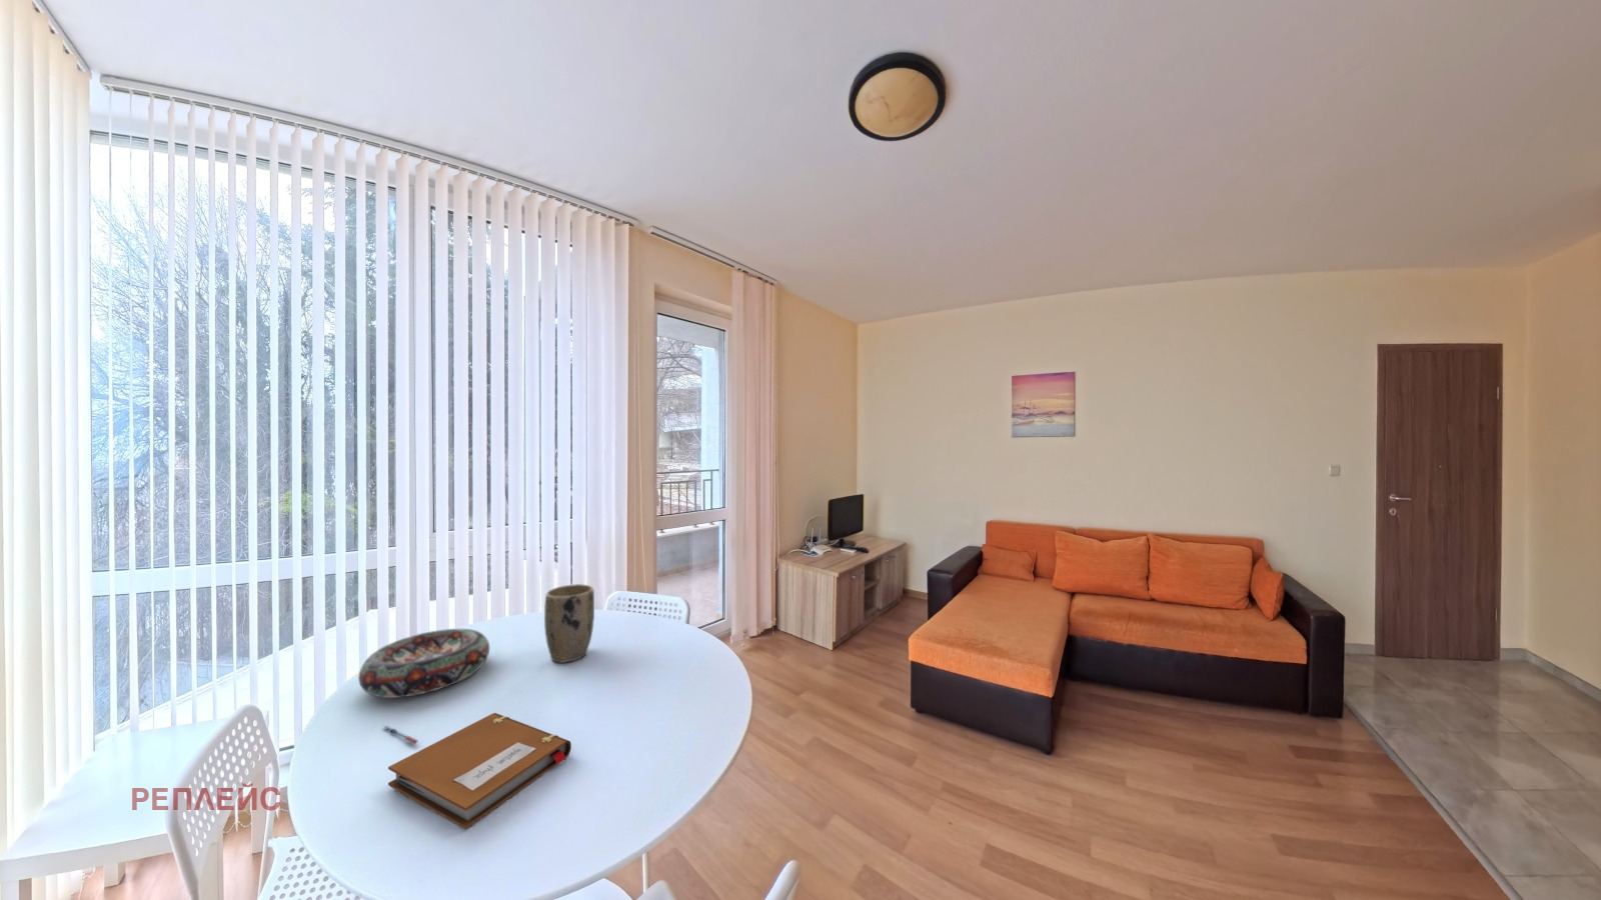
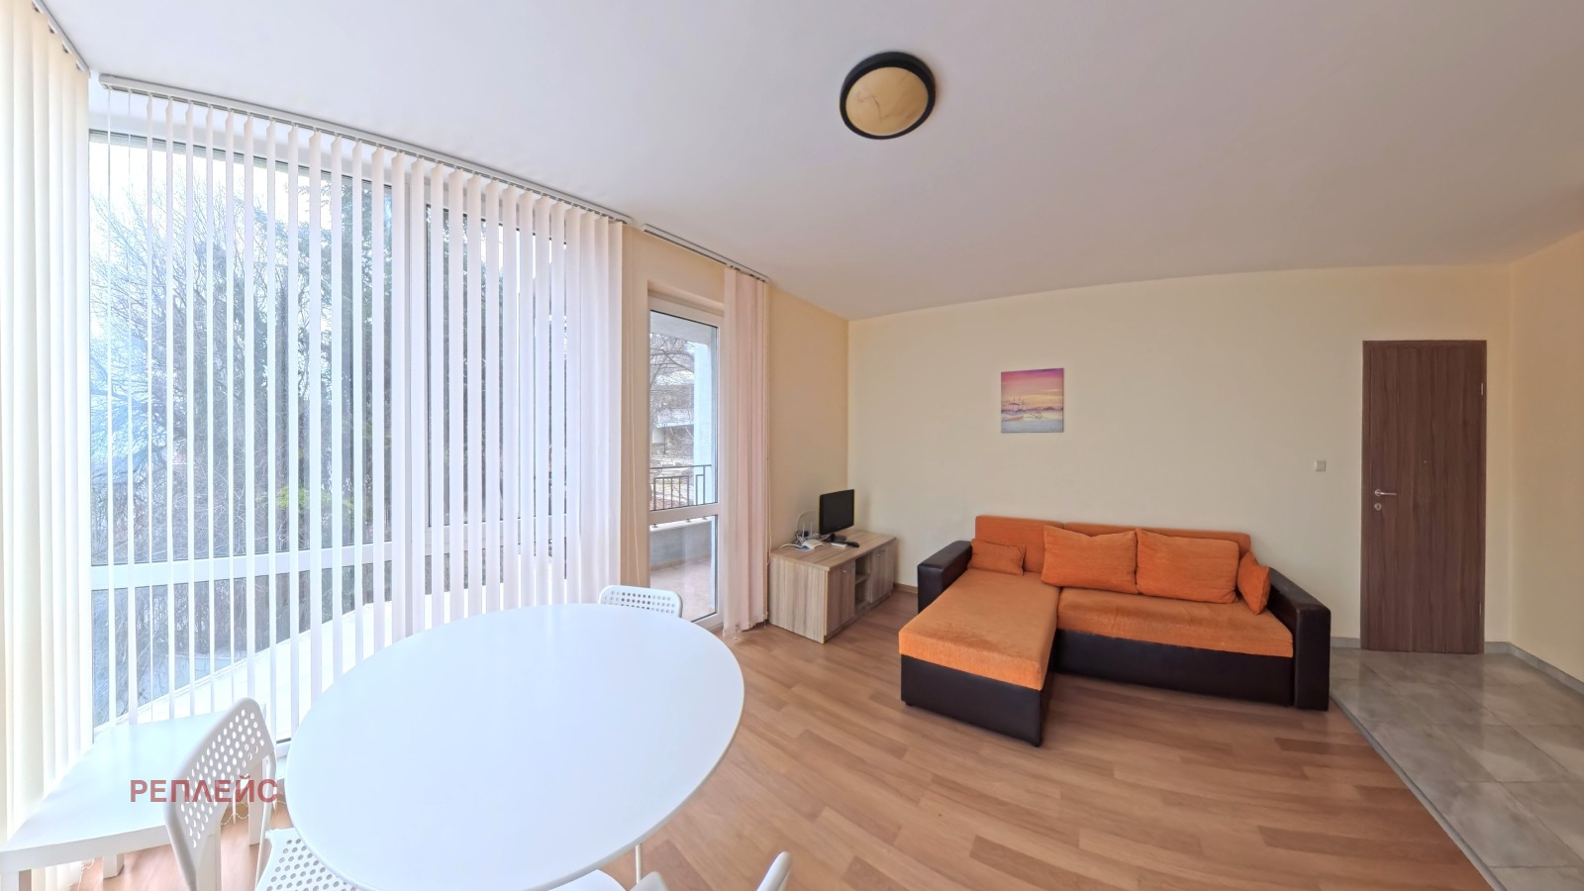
- pen (399, 733)
- plant pot (570, 623)
- decorative bowl (428, 660)
- notebook (486, 762)
